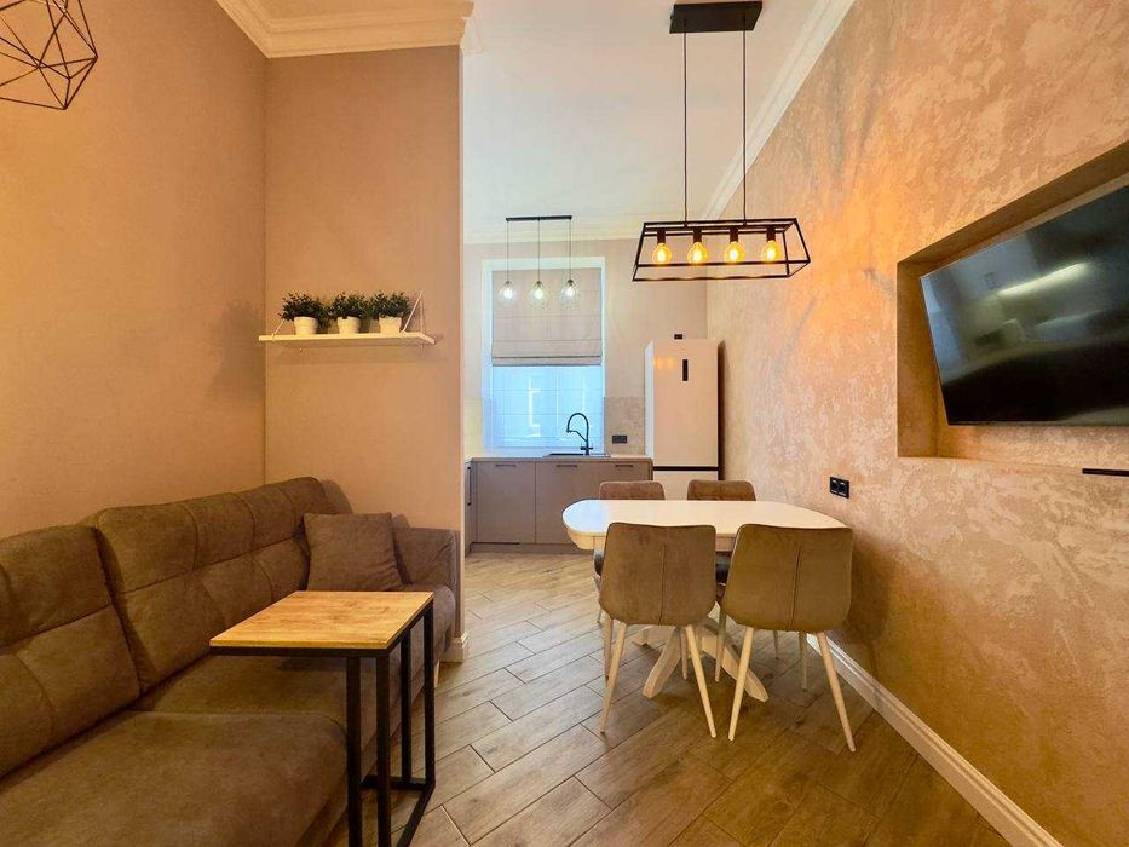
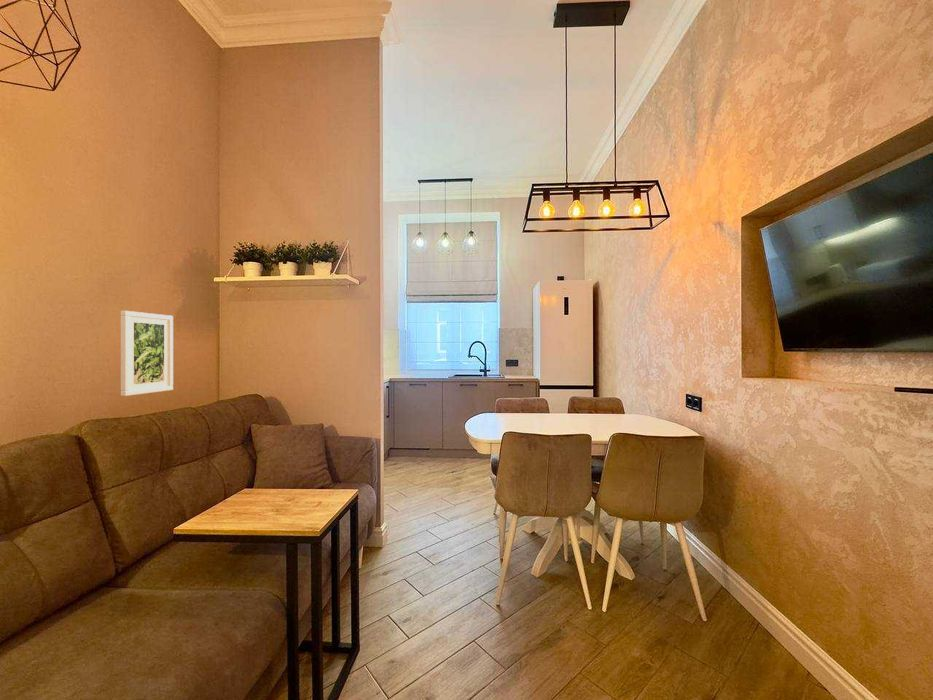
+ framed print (148, 353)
